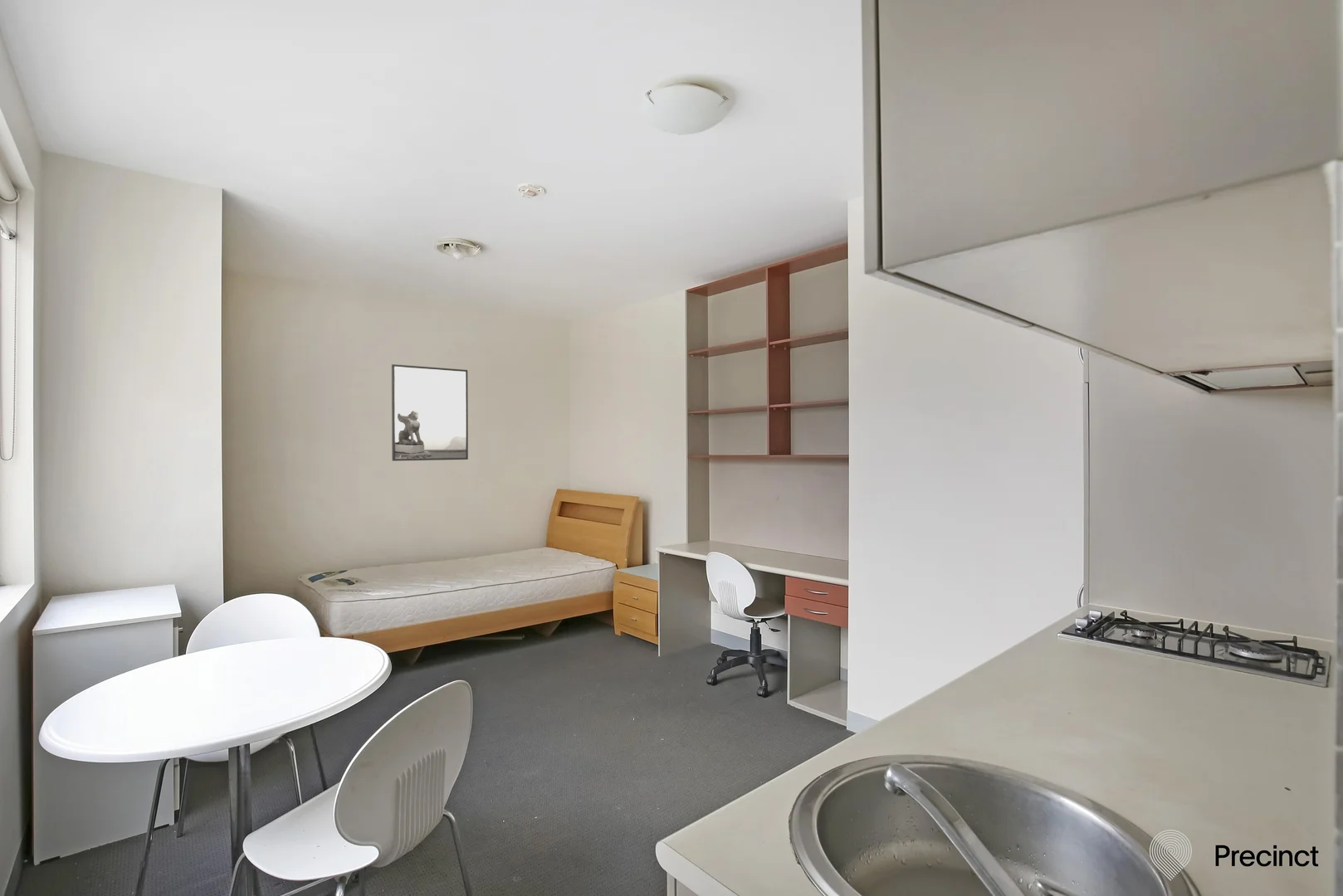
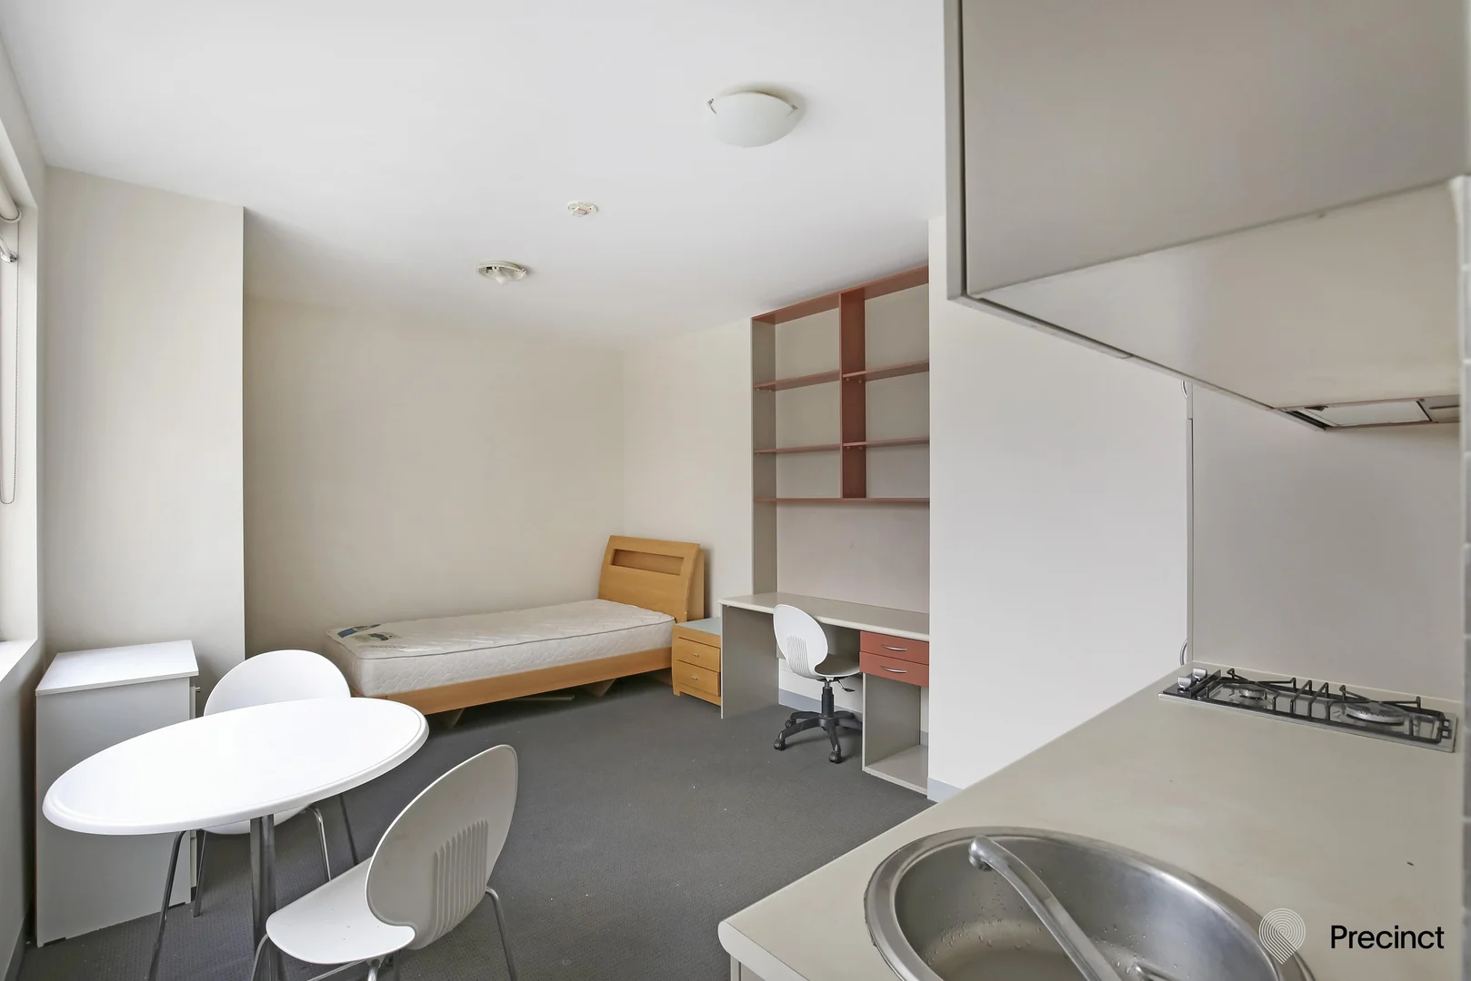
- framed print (431, 413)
